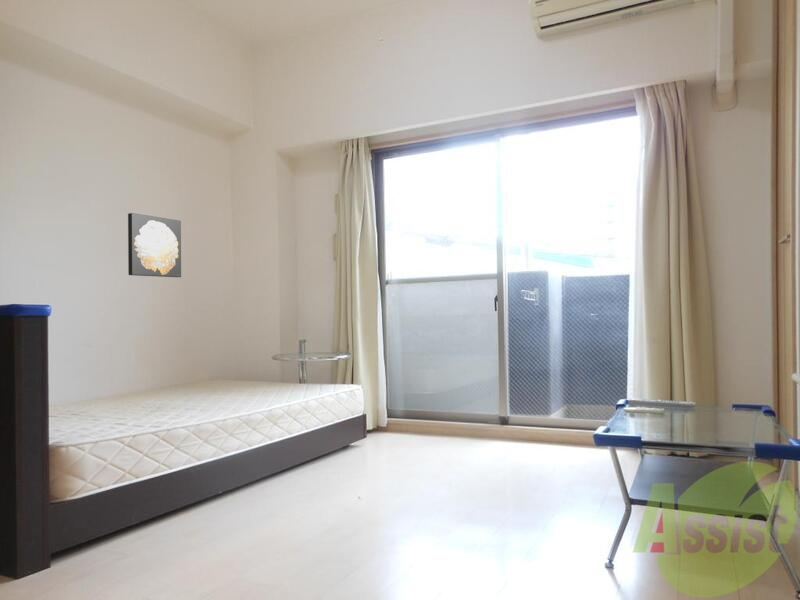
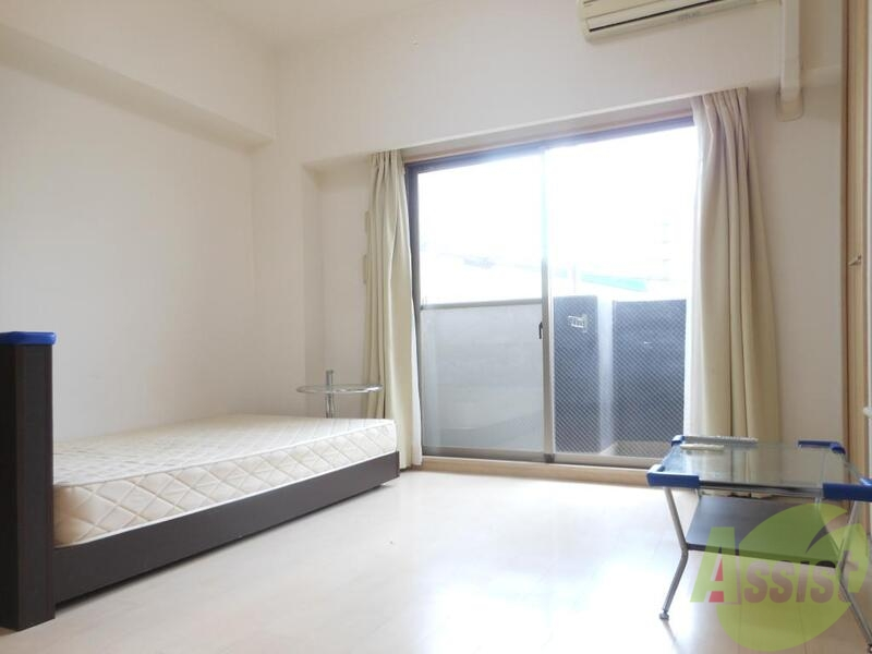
- wall art (155, 246)
